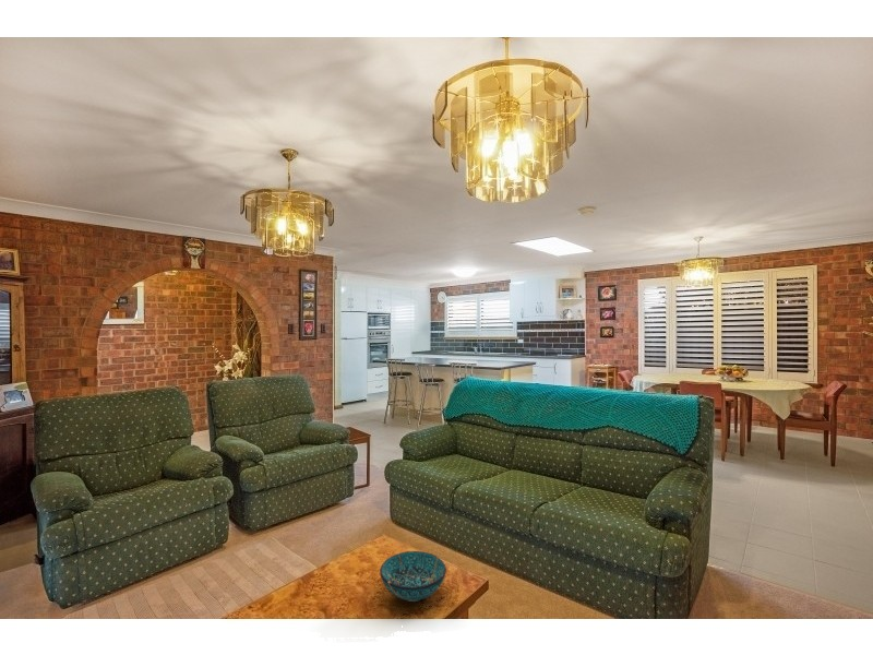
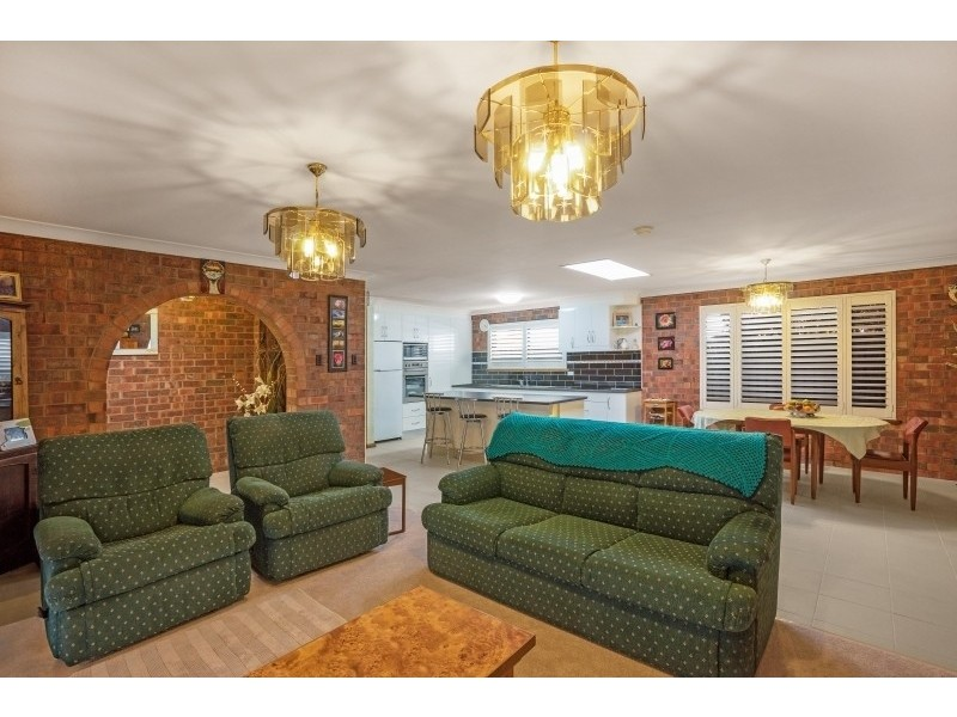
- decorative bowl (412, 581)
